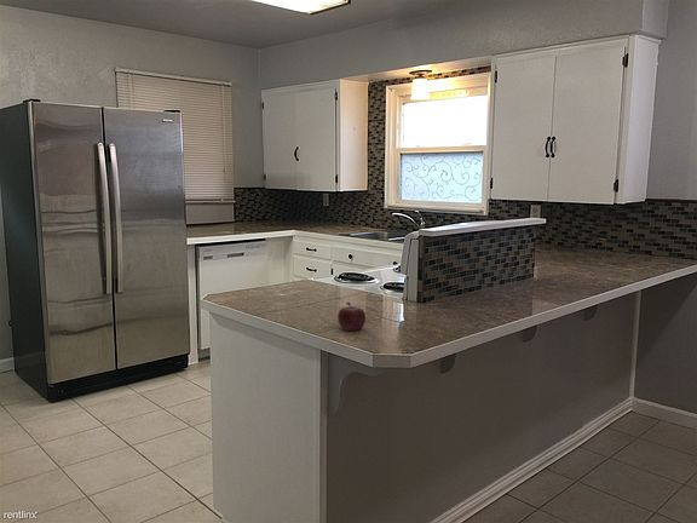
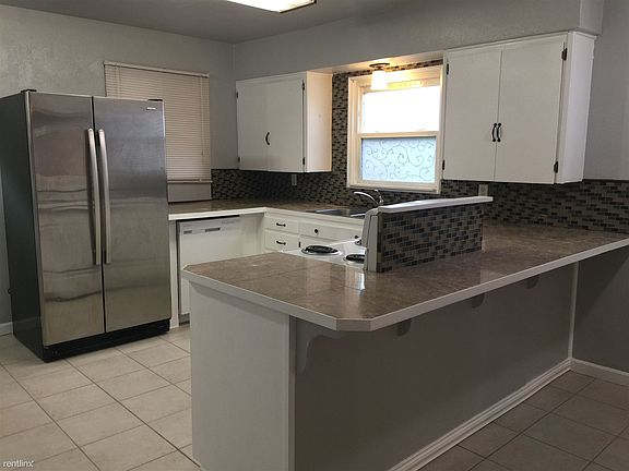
- fruit (351, 315)
